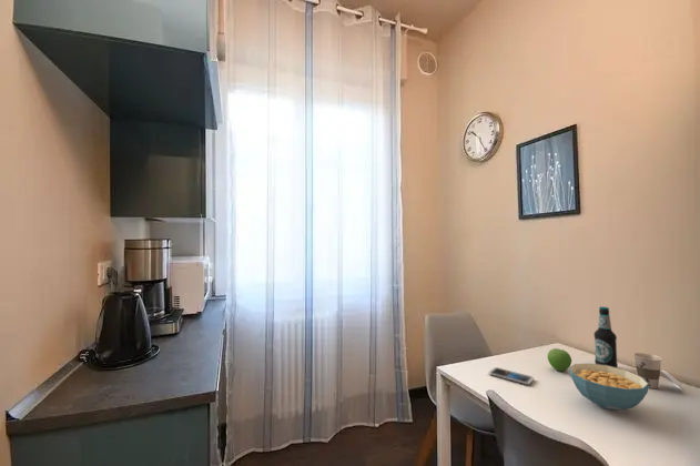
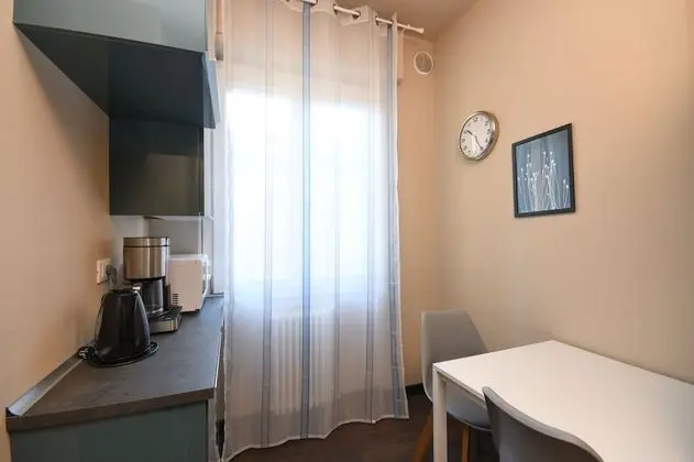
- smartphone (510, 375)
- cereal bowl (606, 389)
- cup (656, 371)
- bottle (605, 337)
- fruit (559, 359)
